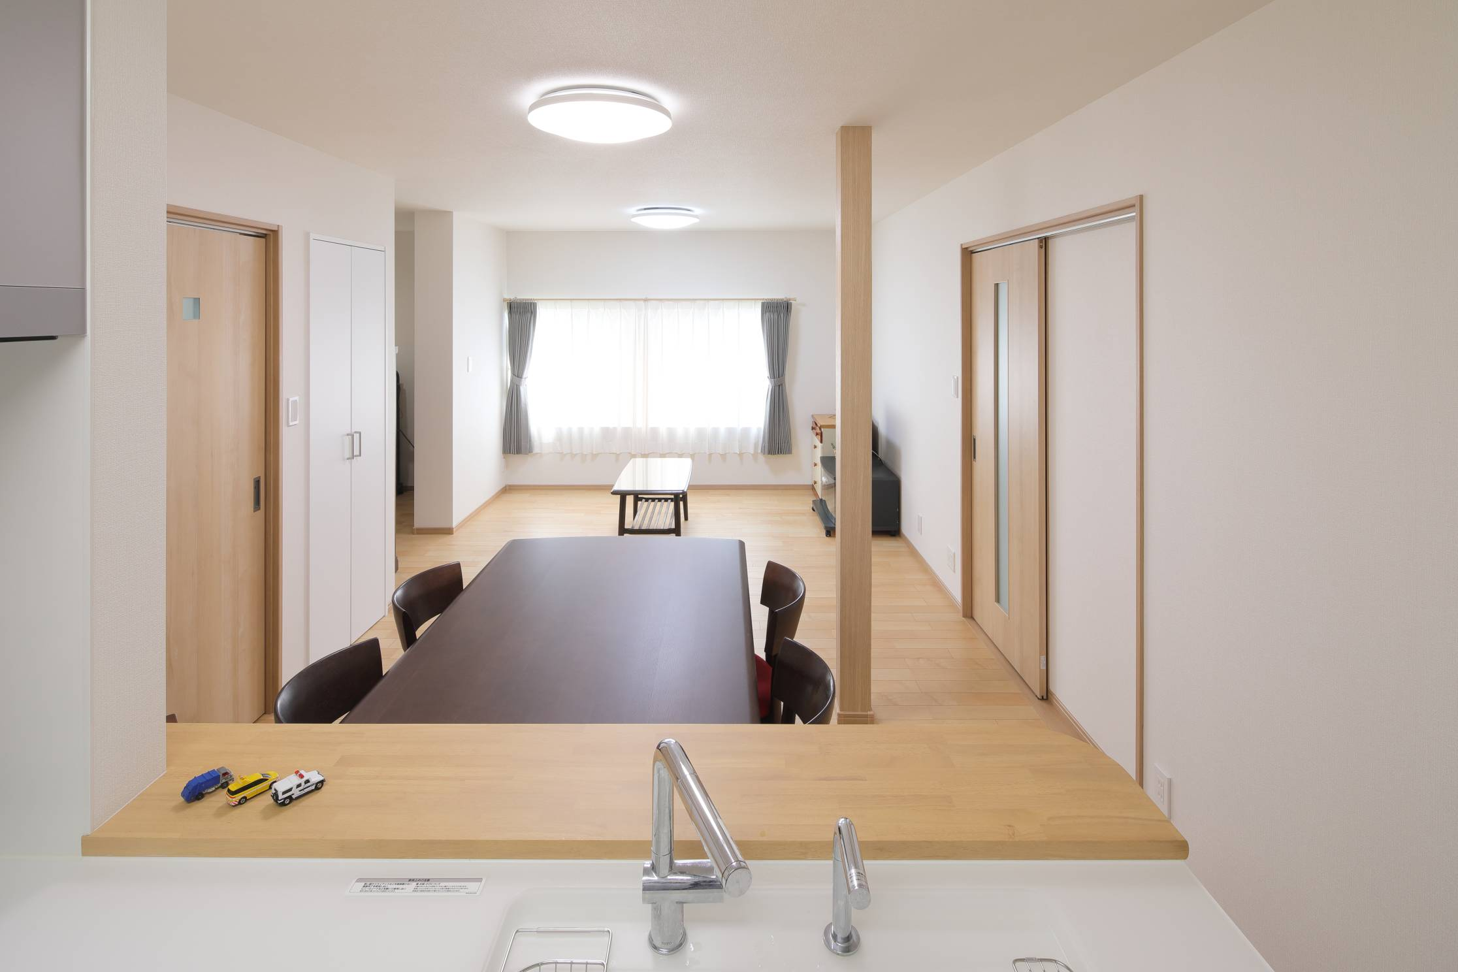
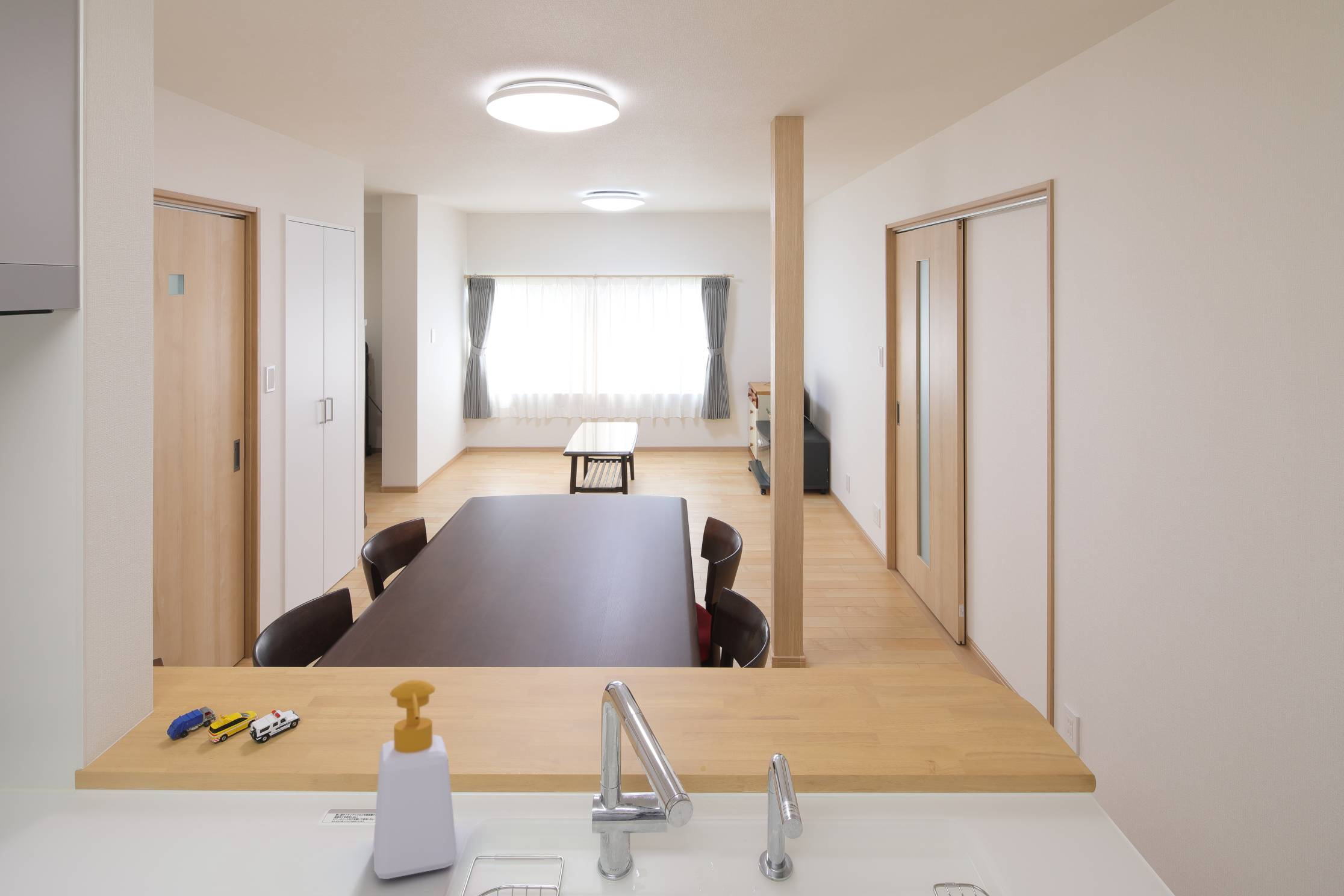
+ soap bottle (414, 776)
